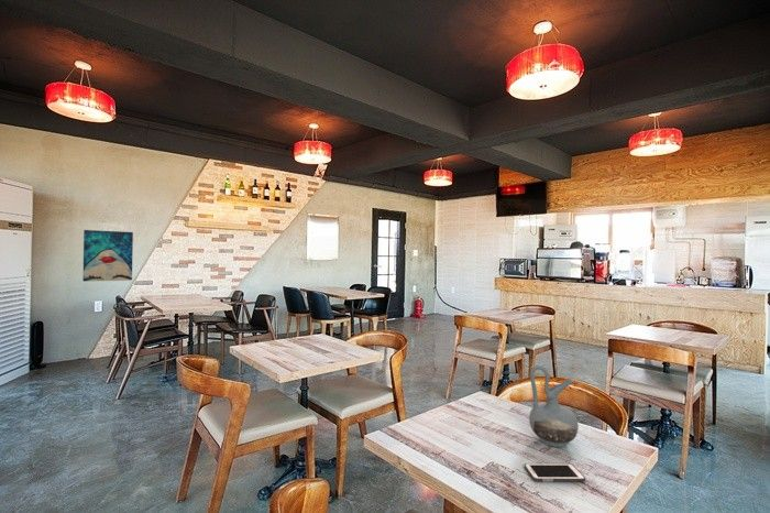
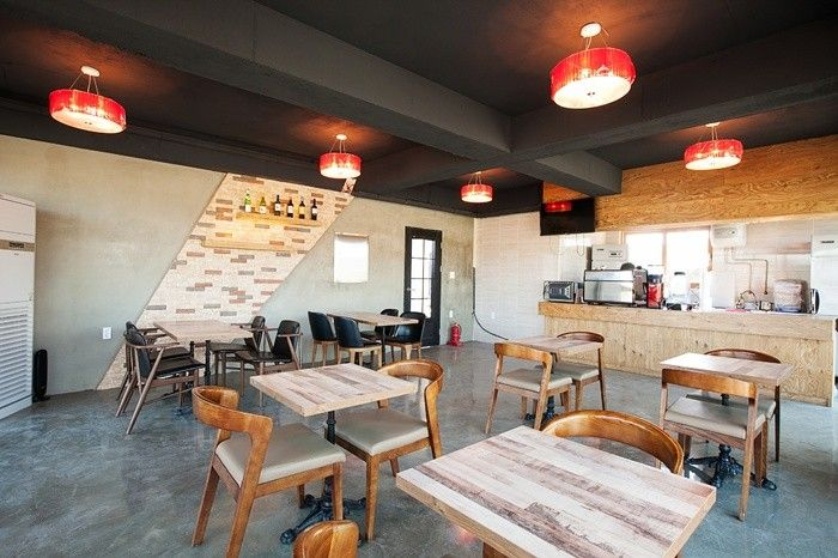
- wall art (108, 255)
- cell phone (553, 472)
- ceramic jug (553, 403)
